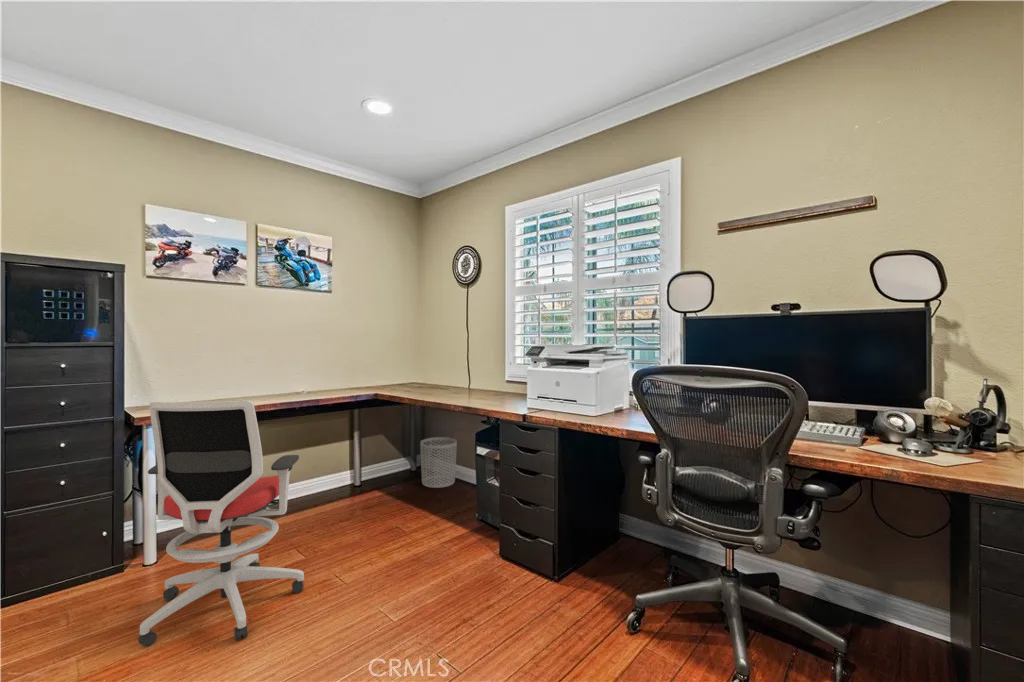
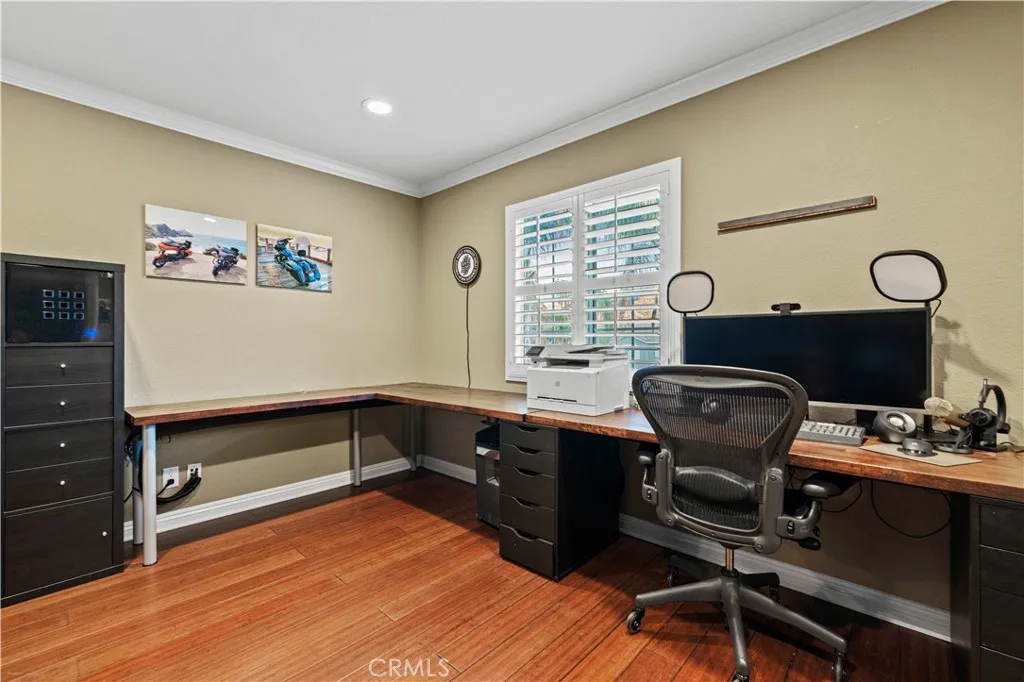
- waste bin (438, 462)
- office chair (228, 498)
